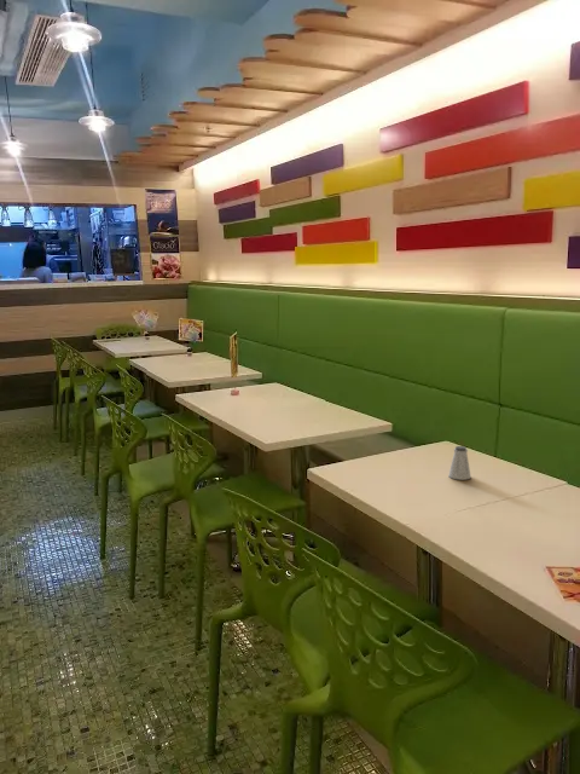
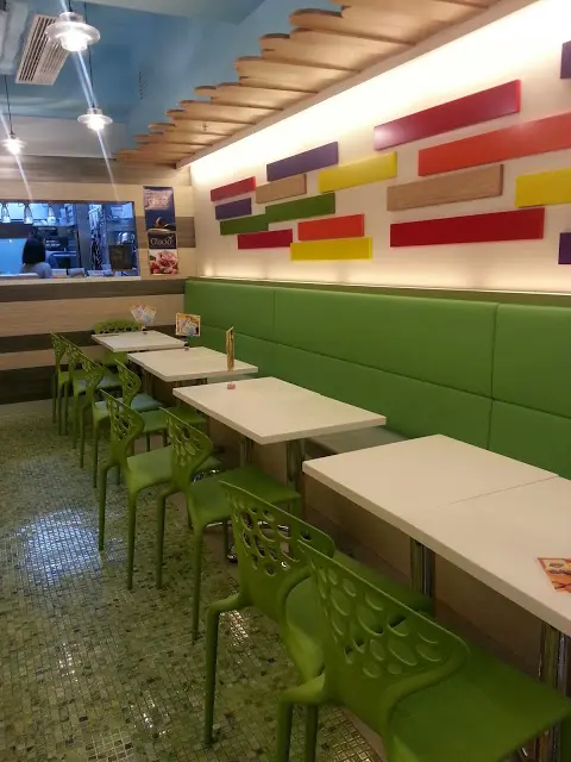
- saltshaker (459, 461)
